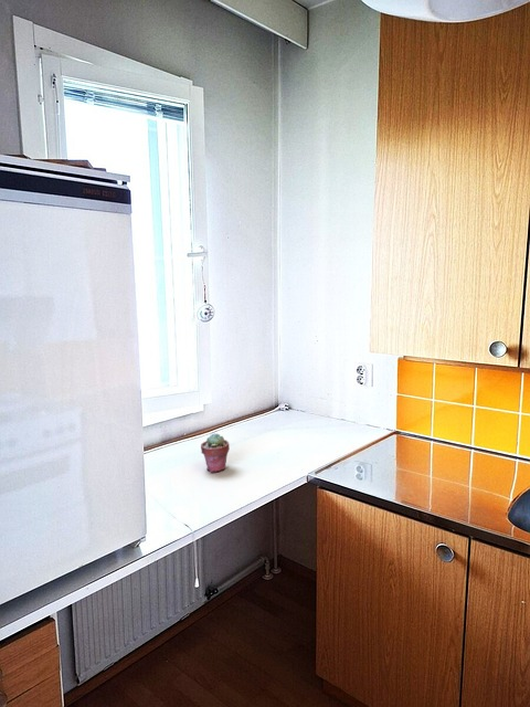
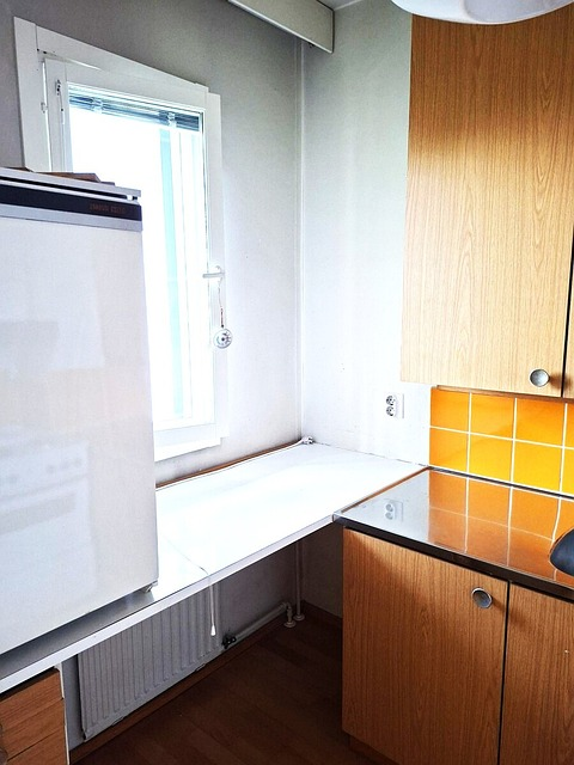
- potted succulent (215, 451)
